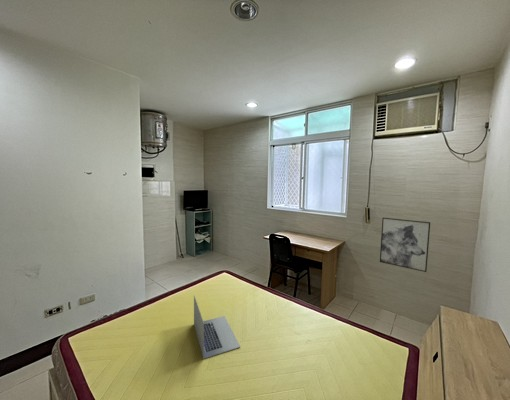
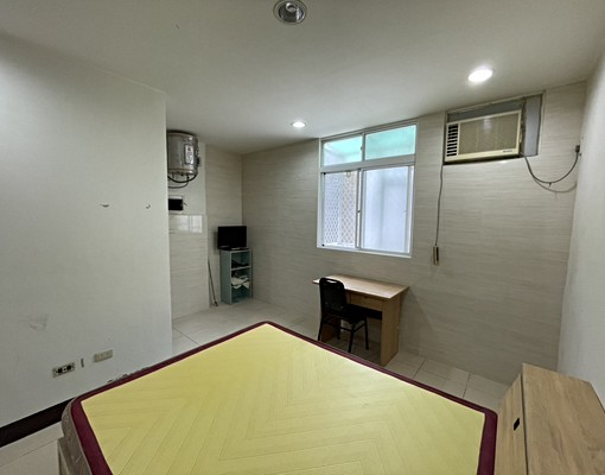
- laptop (215, 319)
- wall art (403, 243)
